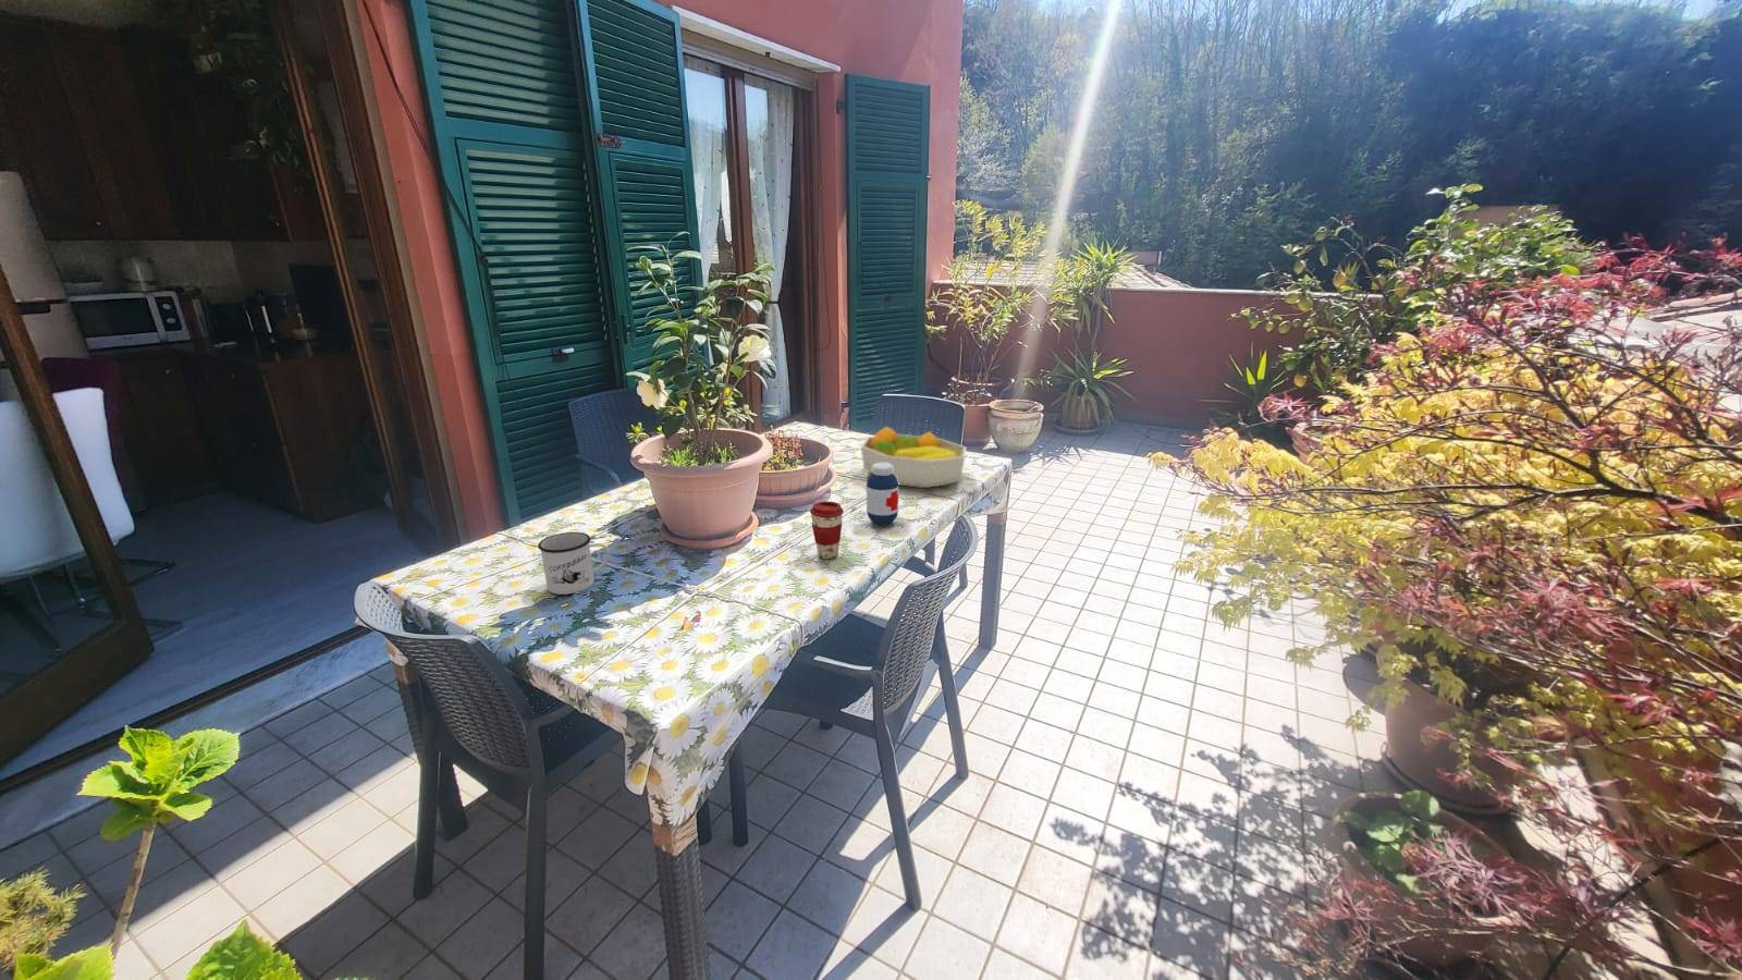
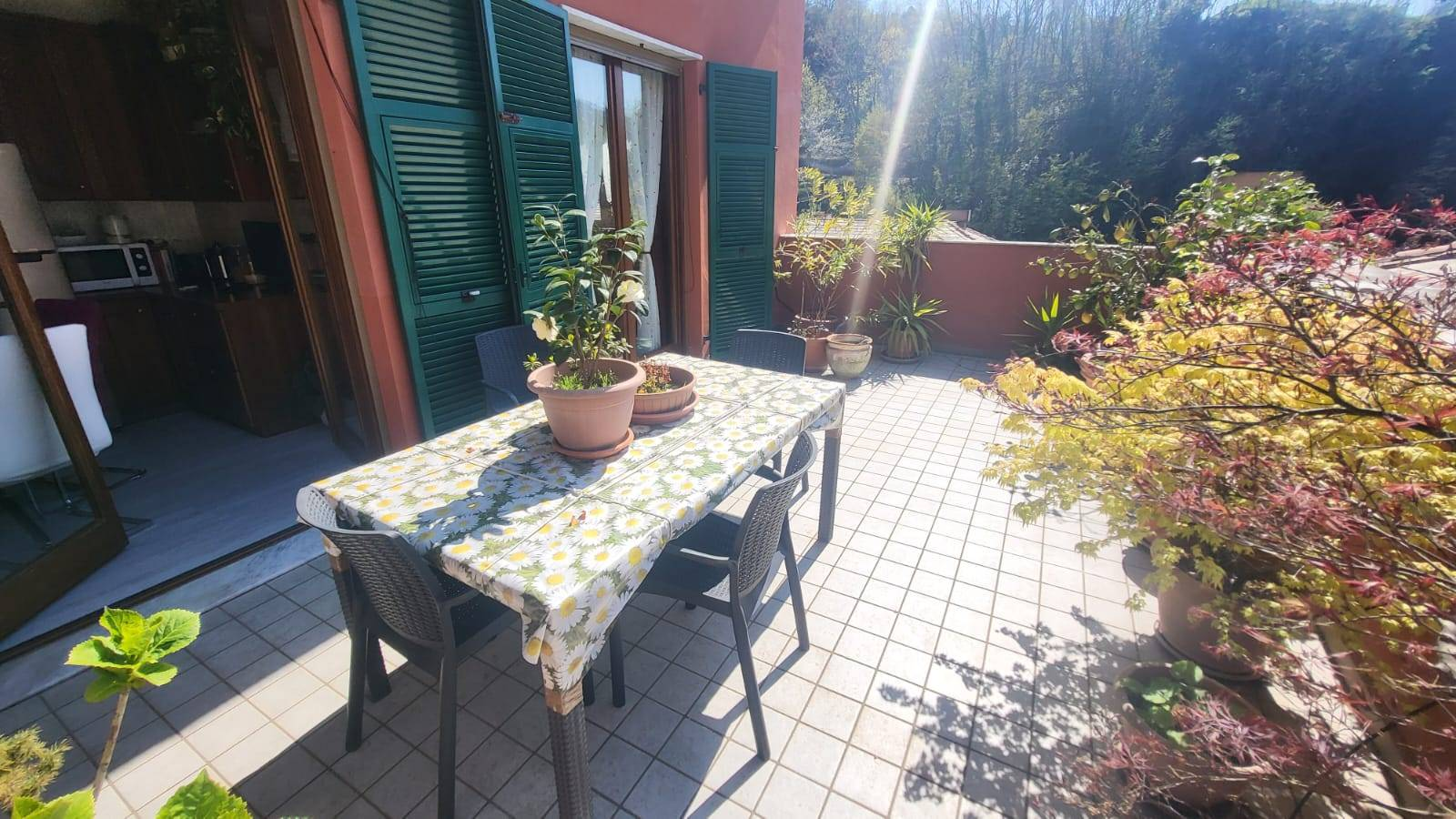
- fruit bowl (913, 454)
- coffee cup (827, 530)
- medicine bottle (882, 494)
- mug (575, 561)
